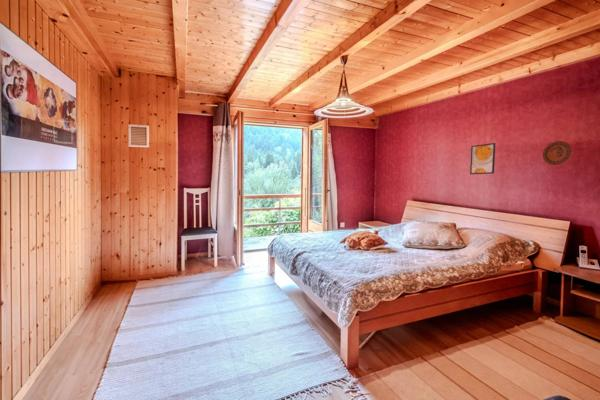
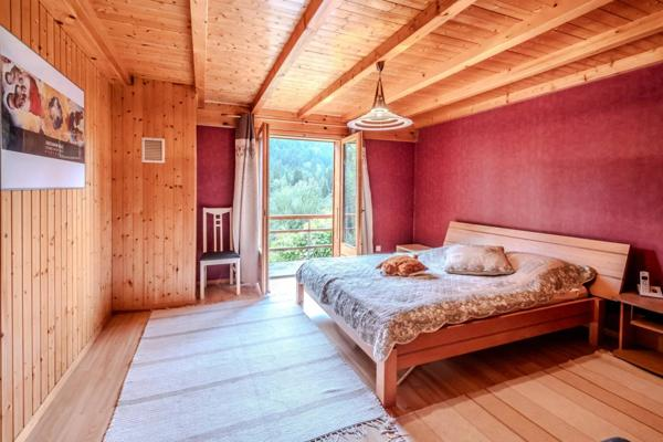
- decorative plate (556, 153)
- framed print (482, 159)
